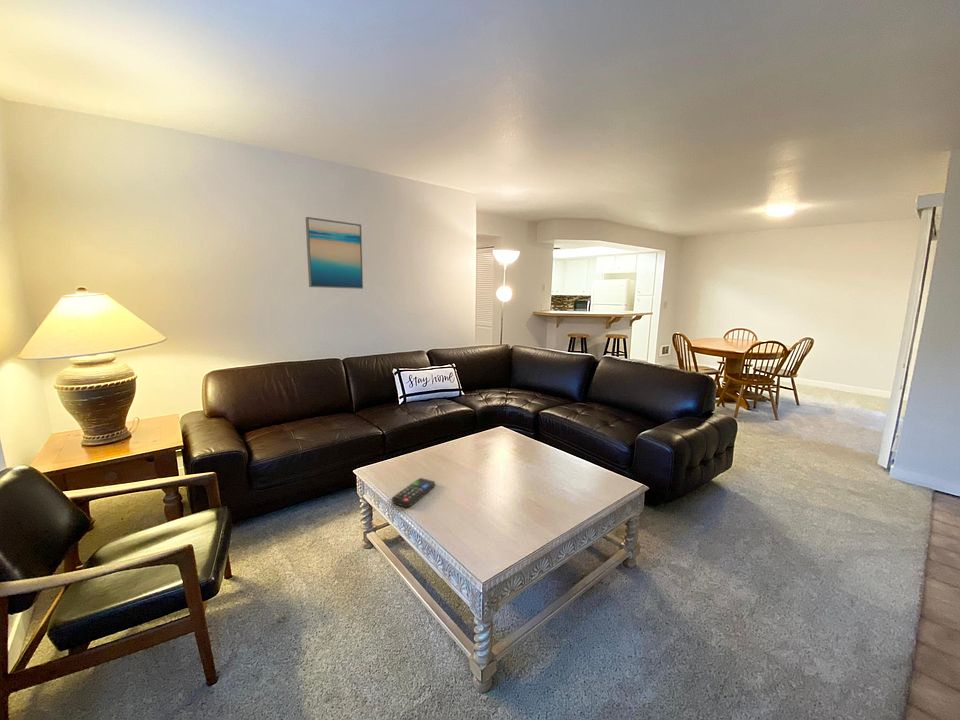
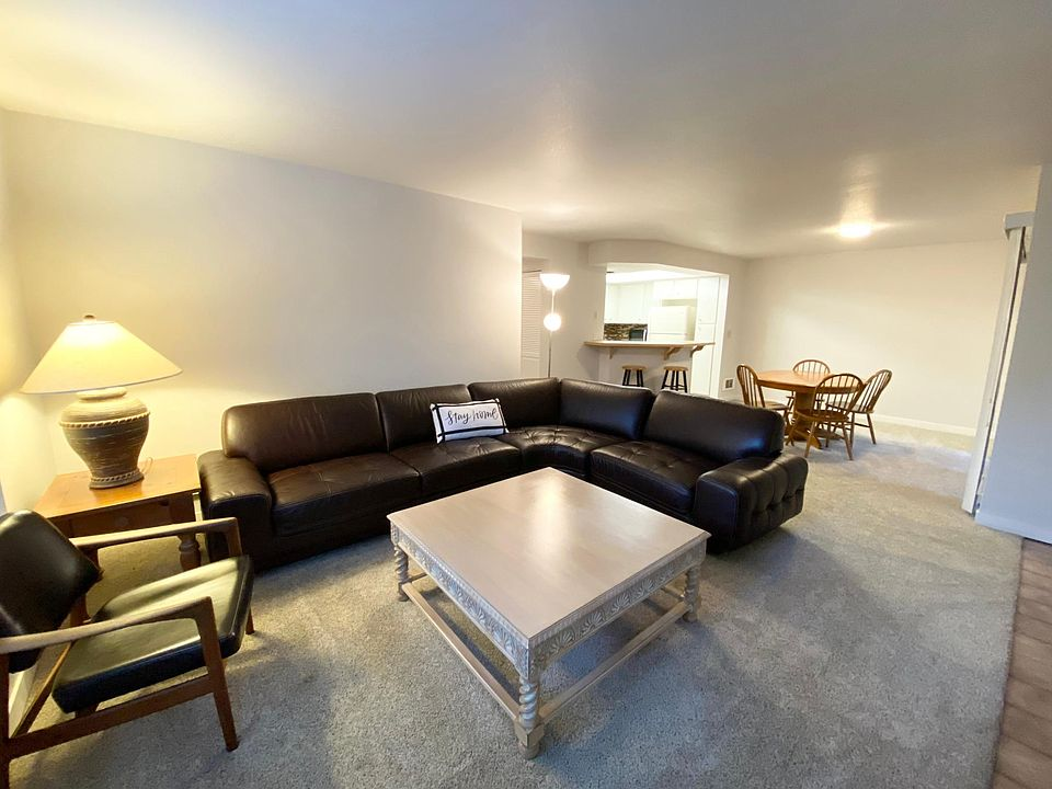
- remote control (414, 491)
- wall art (335, 254)
